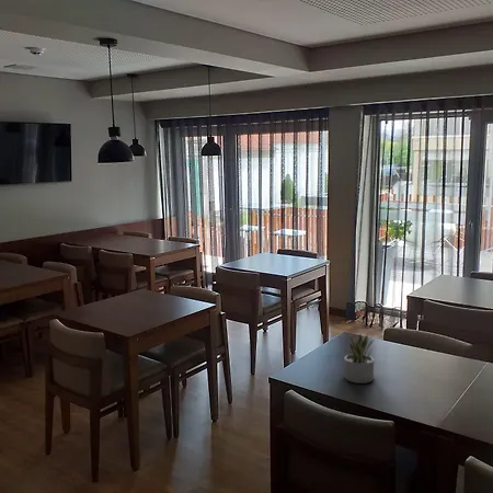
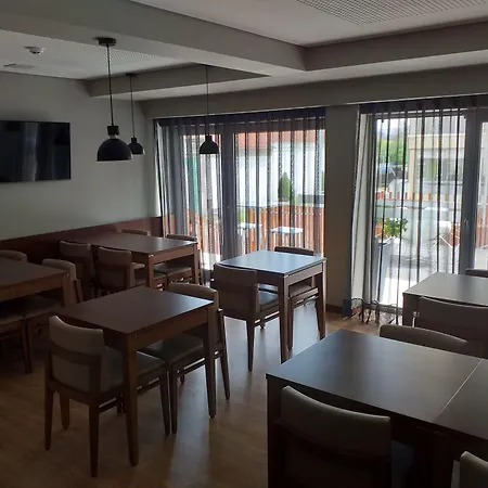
- succulent plant (358, 355)
